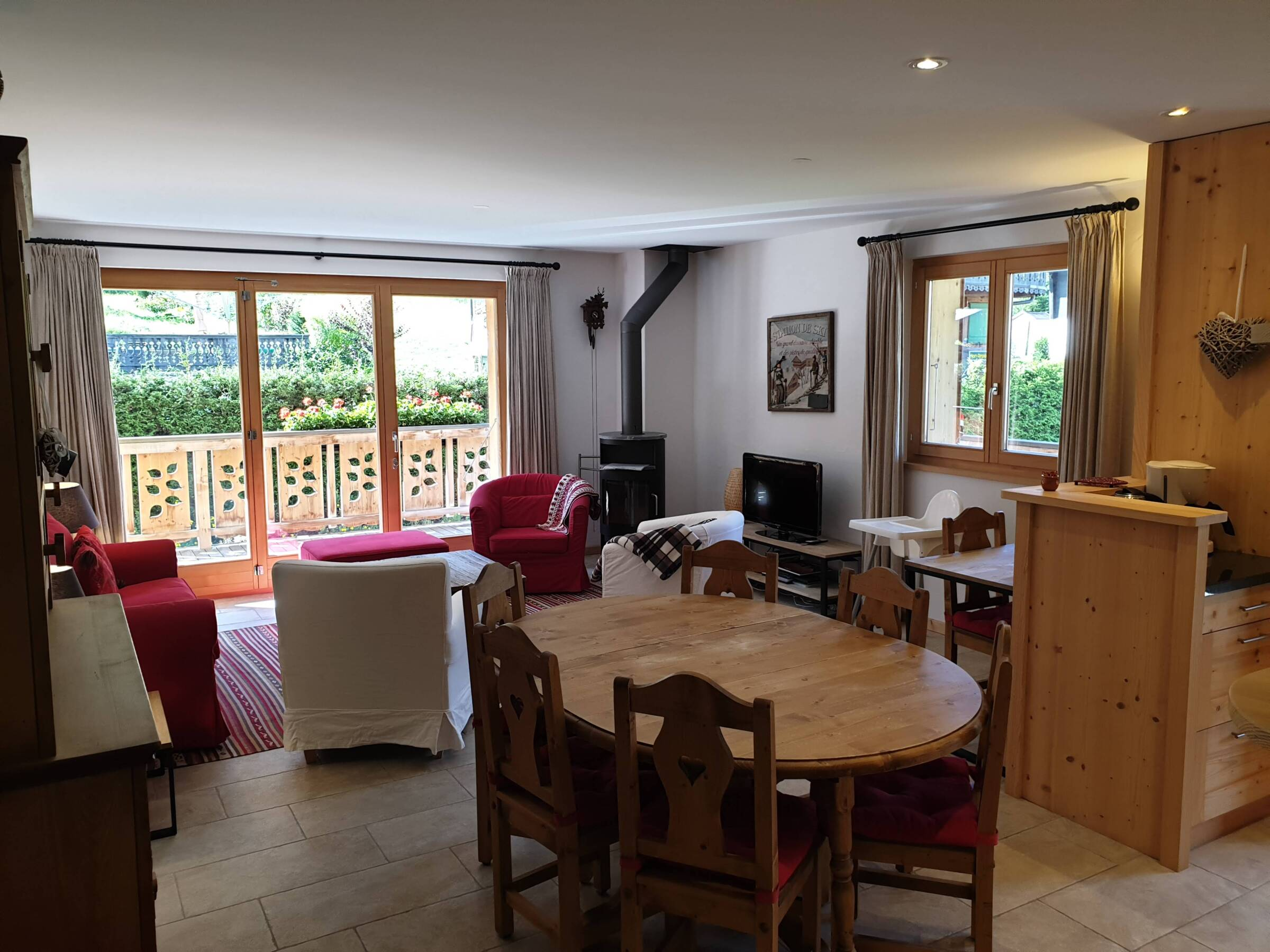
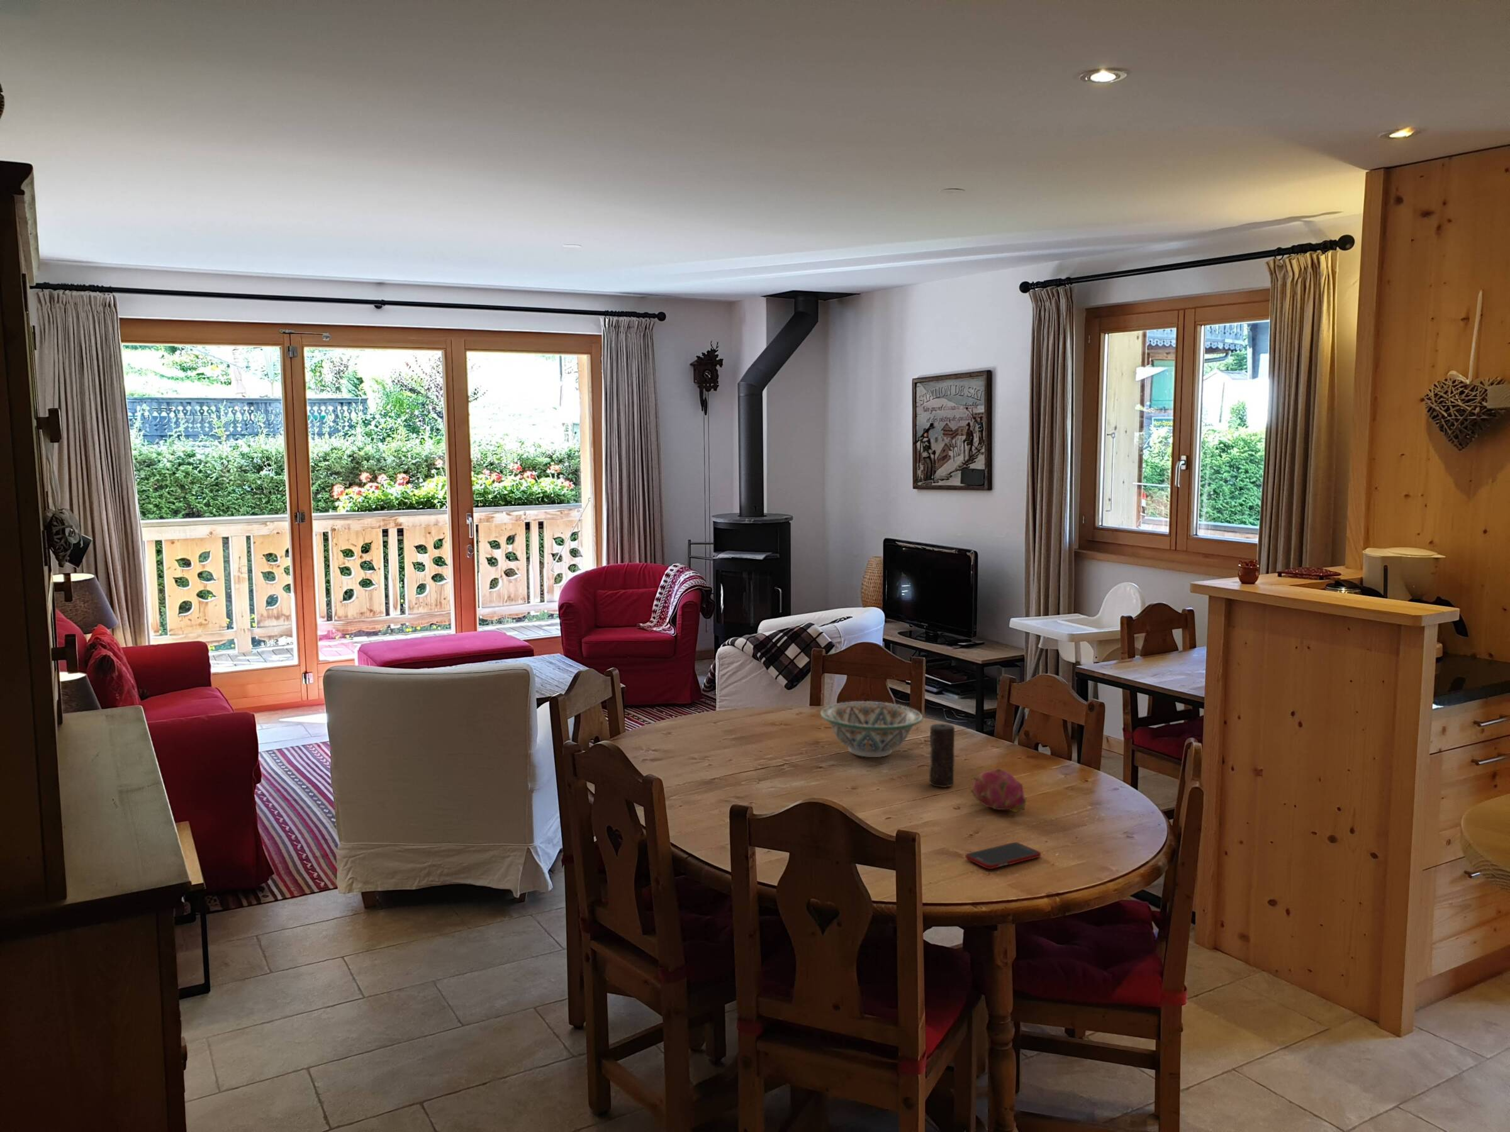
+ cell phone (1002, 855)
+ fruit (999, 788)
+ decorative bowl (870, 731)
+ candle (942, 755)
